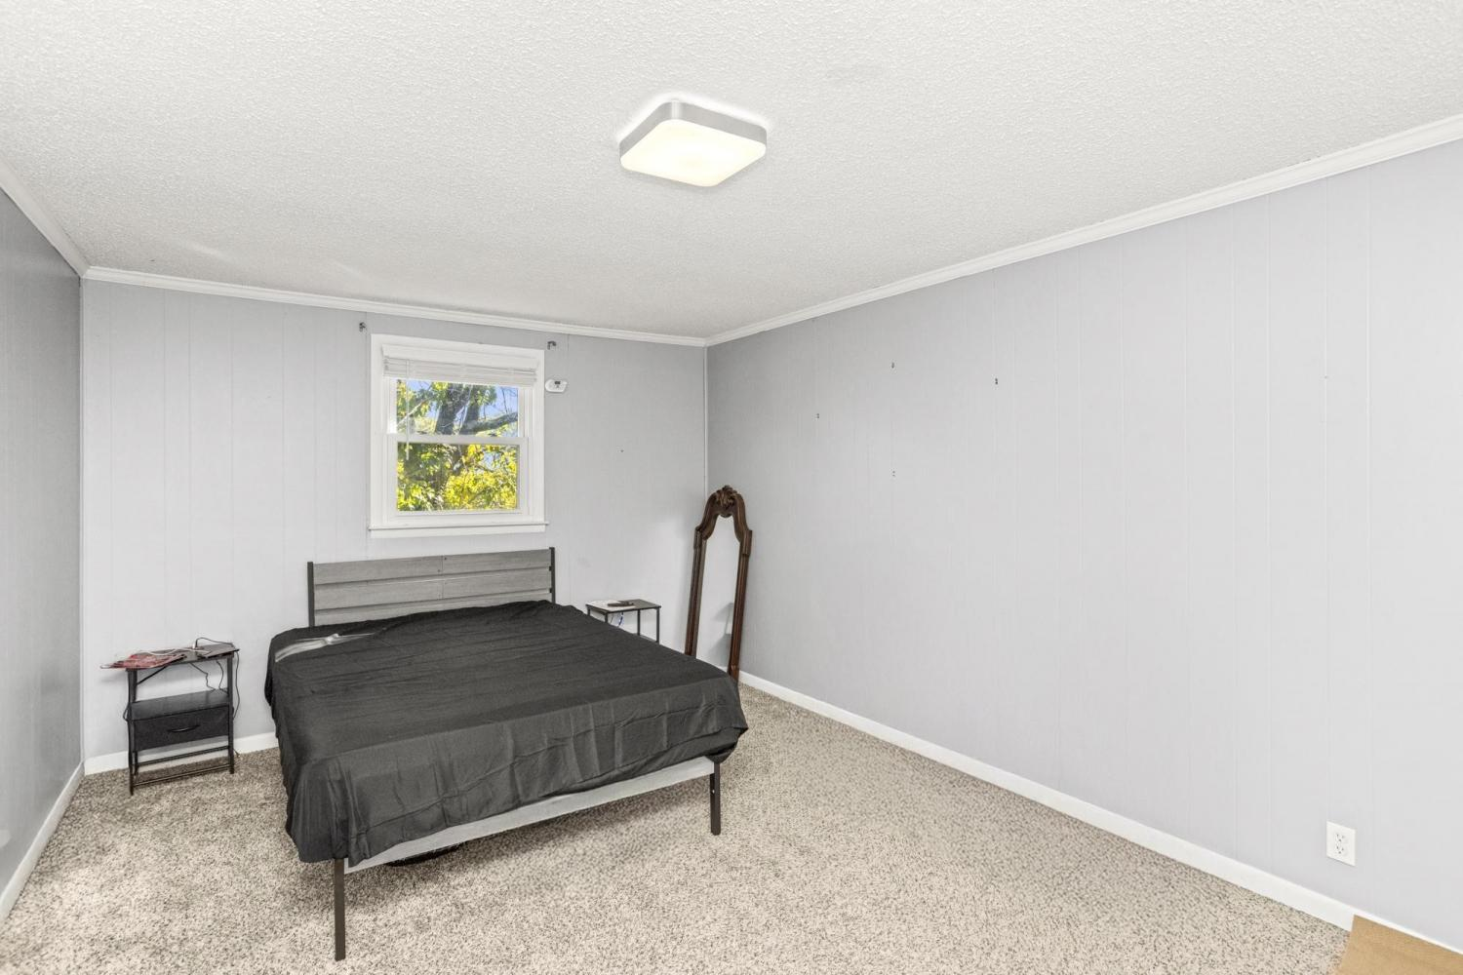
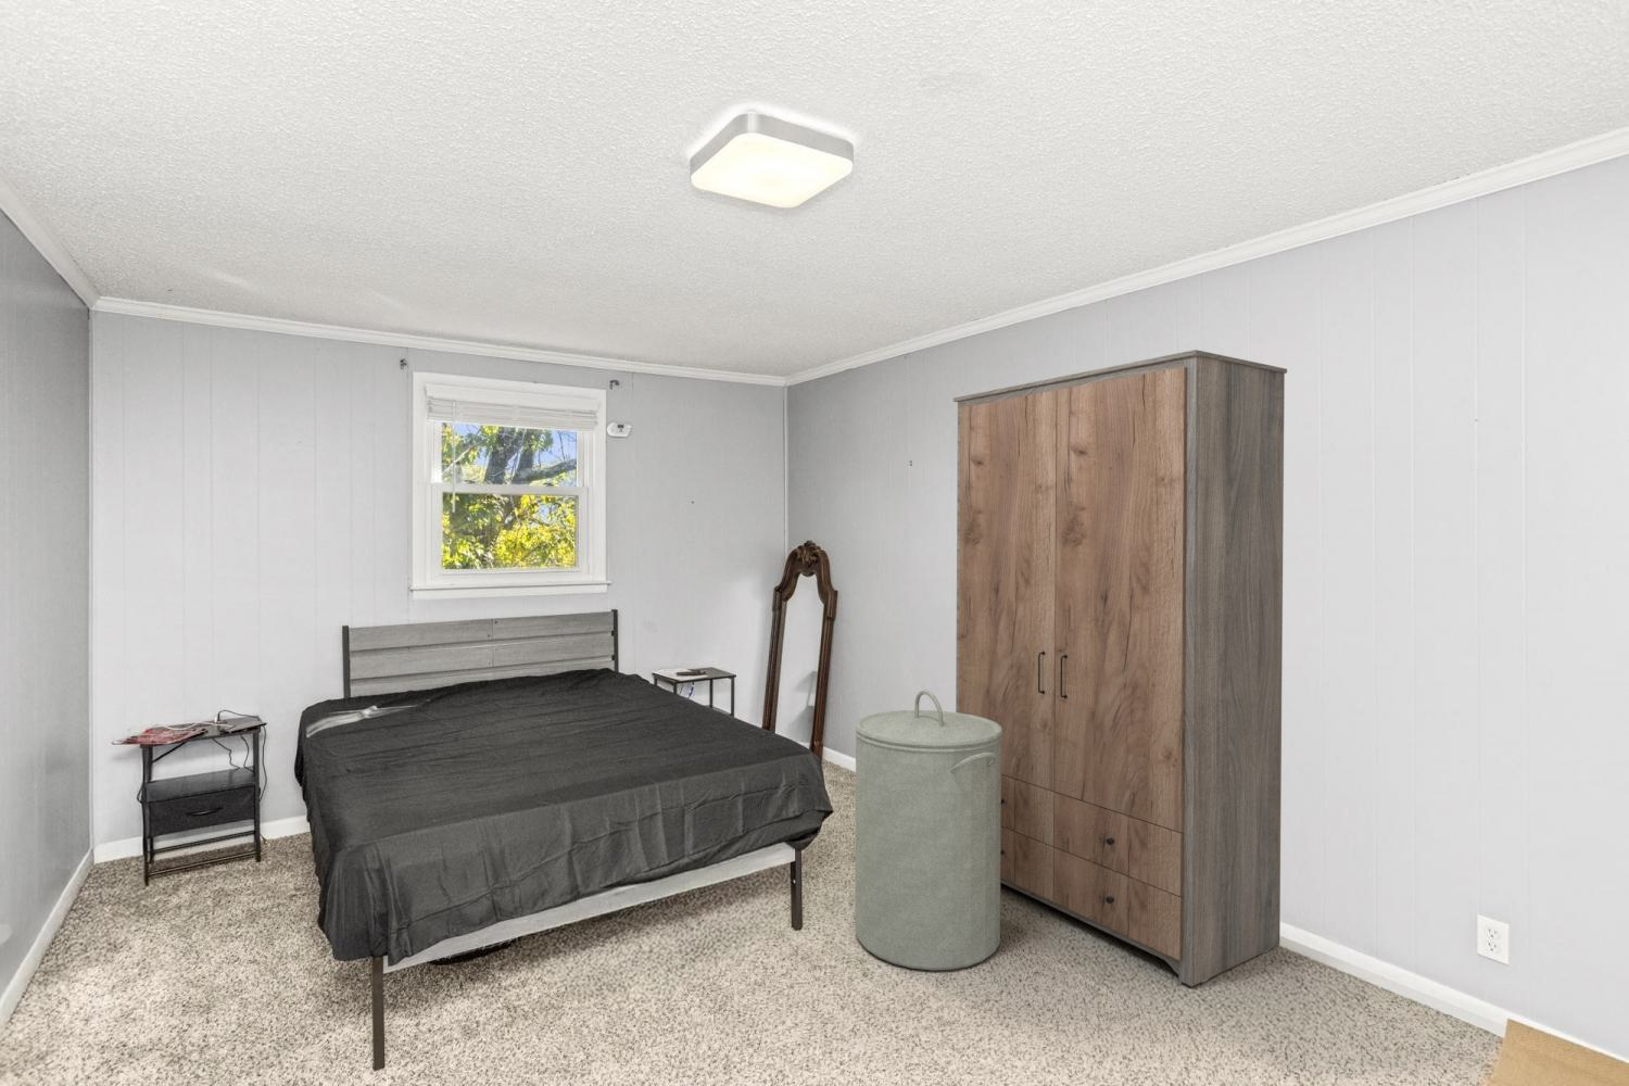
+ laundry hamper (927, 812)
+ wardrobe (1099, 645)
